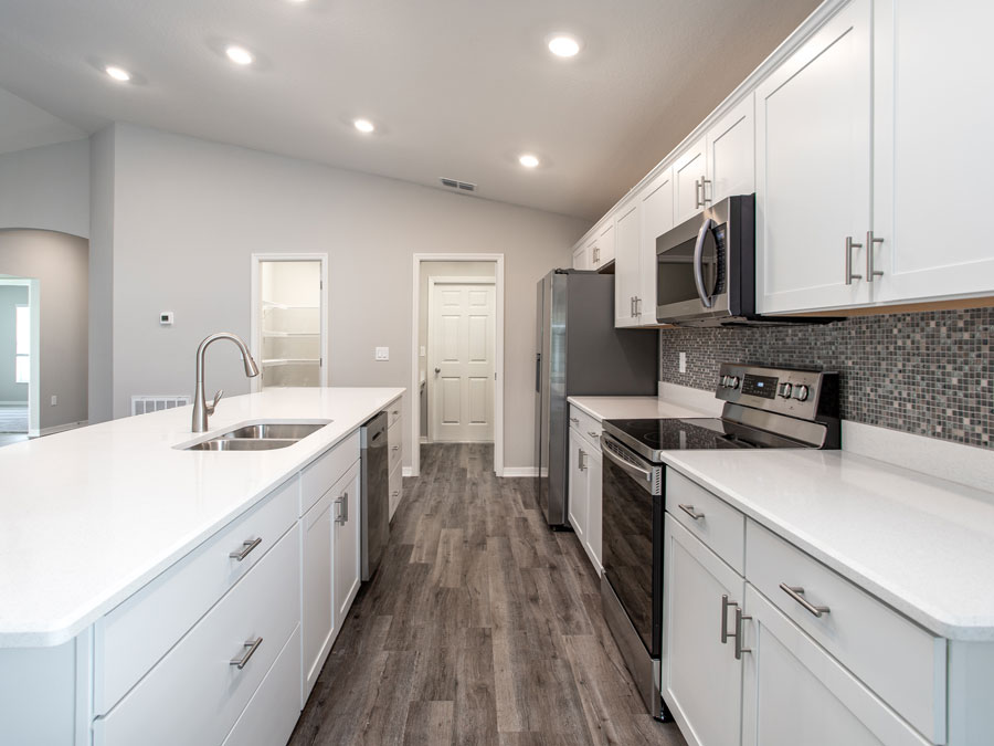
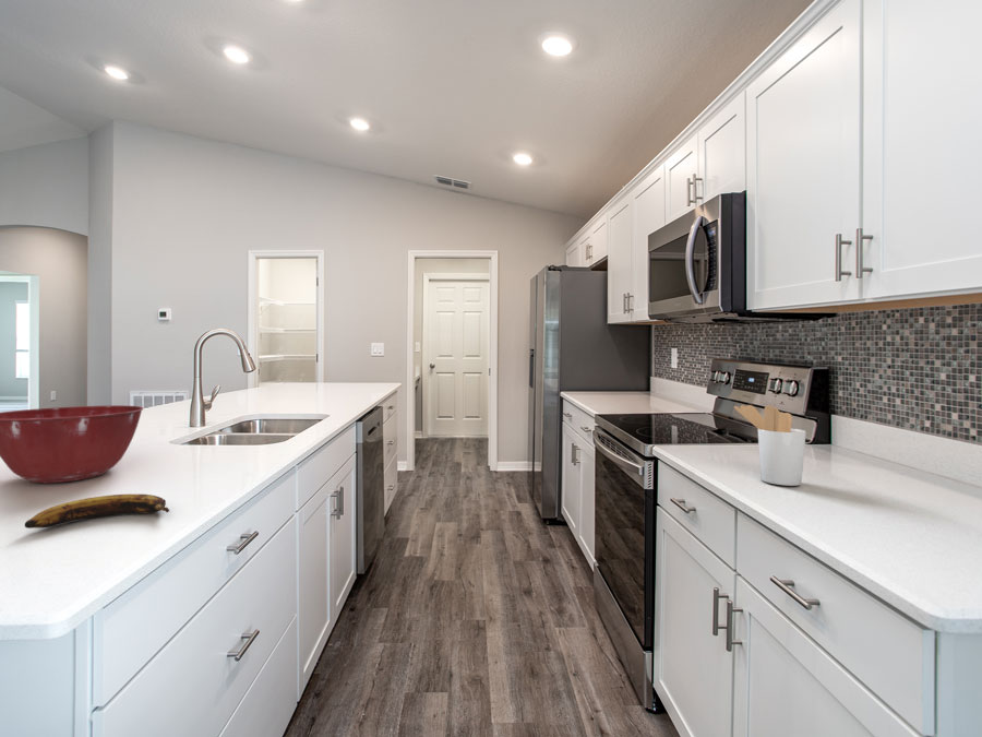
+ mixing bowl (68, 442)
+ utensil holder (768, 441)
+ banana (104, 510)
